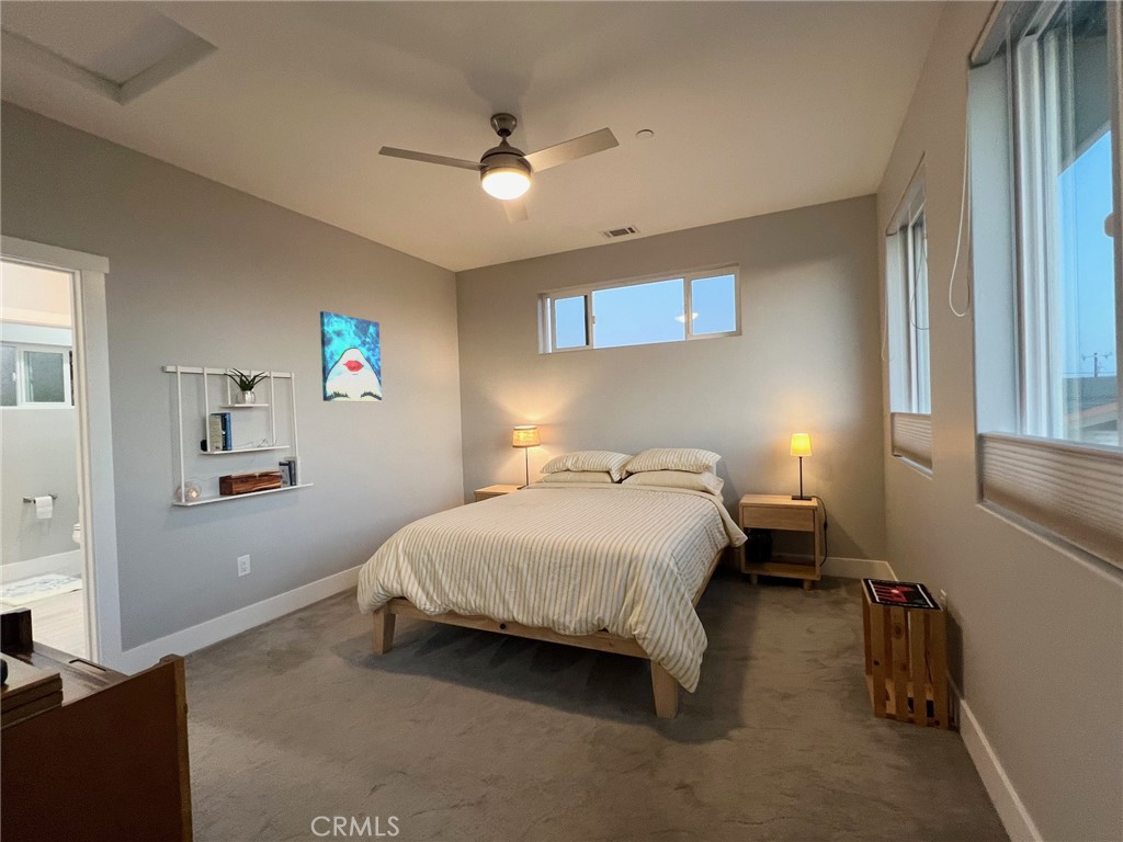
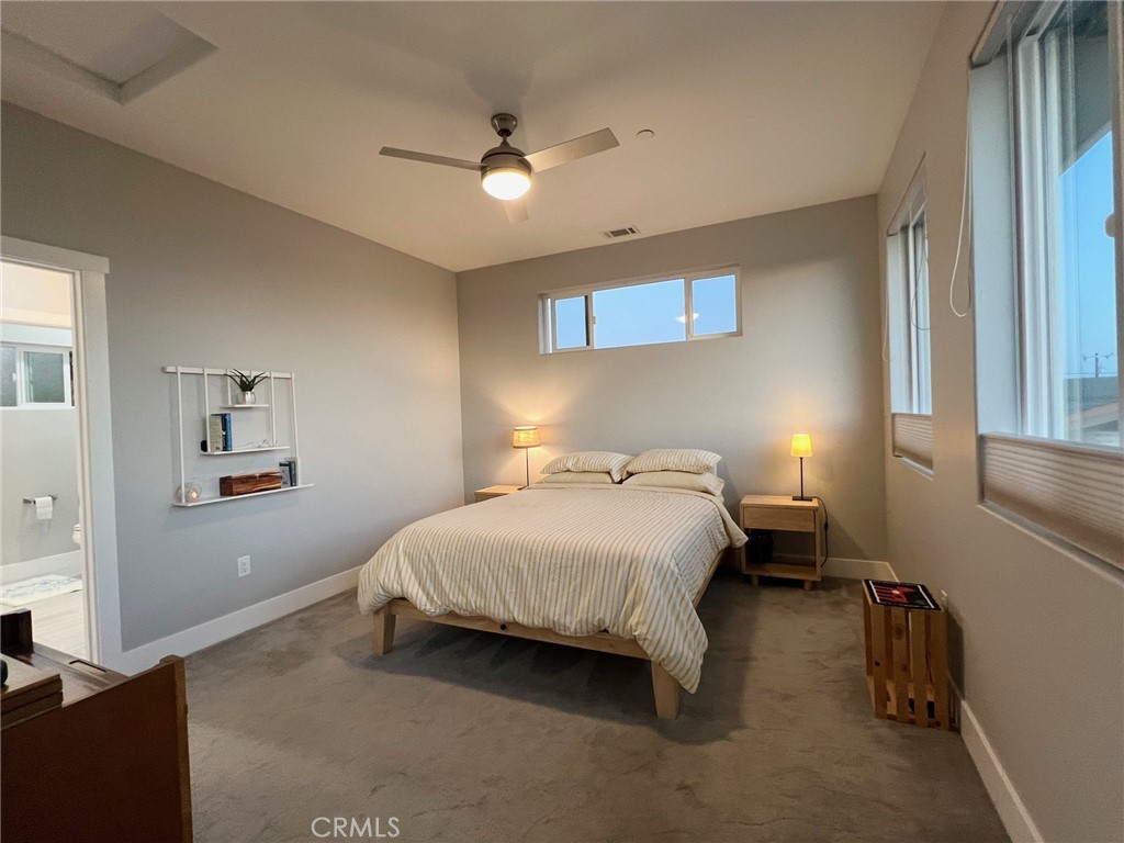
- wall art (352, 359)
